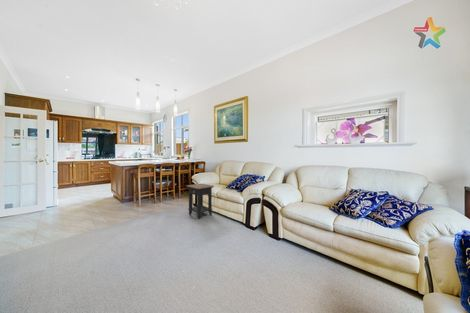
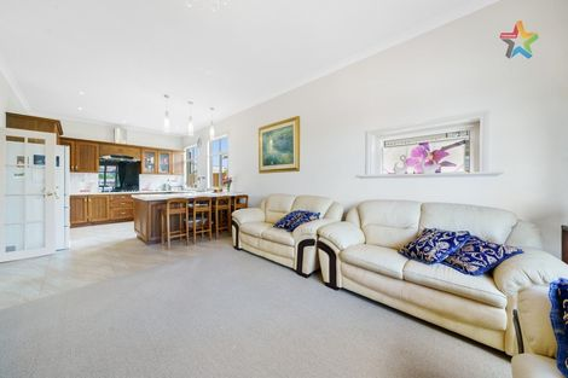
- side table (200, 200)
